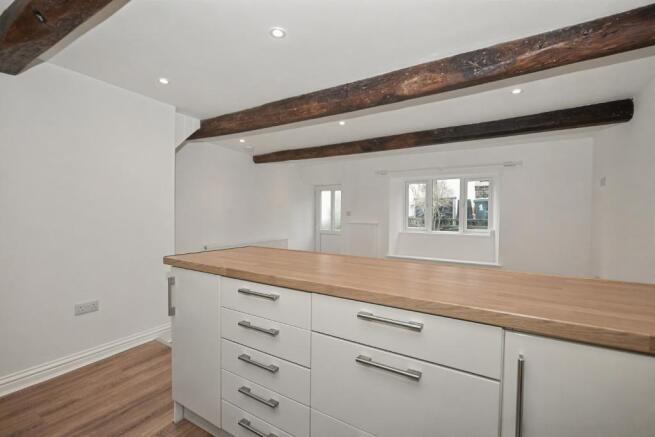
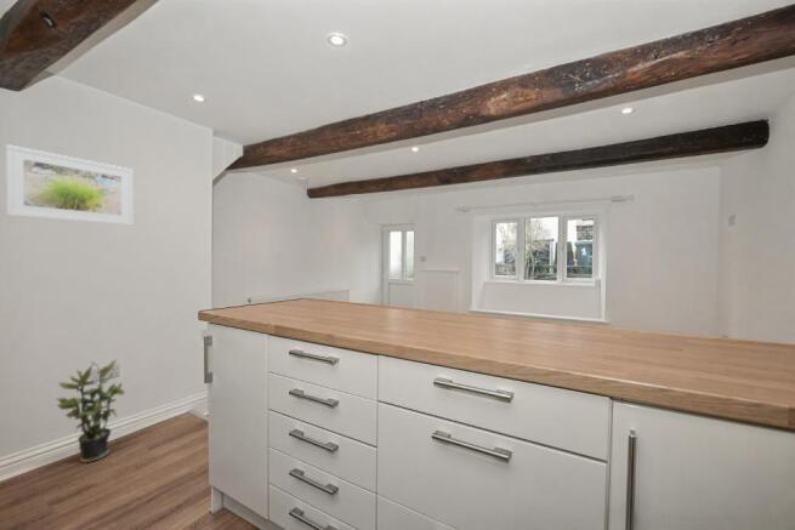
+ potted plant (90, 410)
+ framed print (76, 189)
